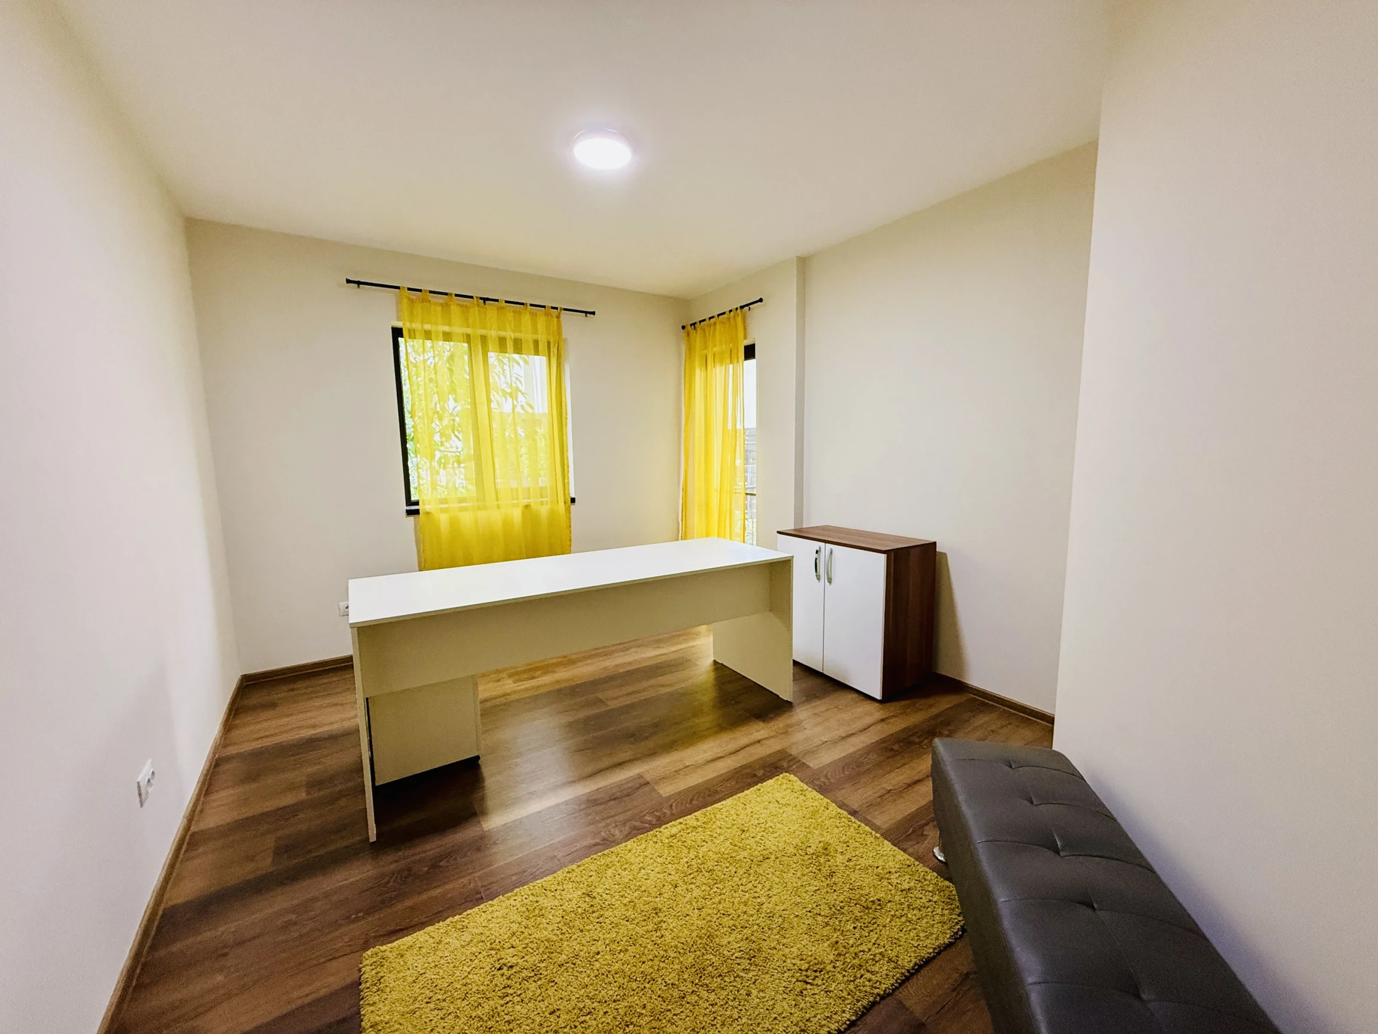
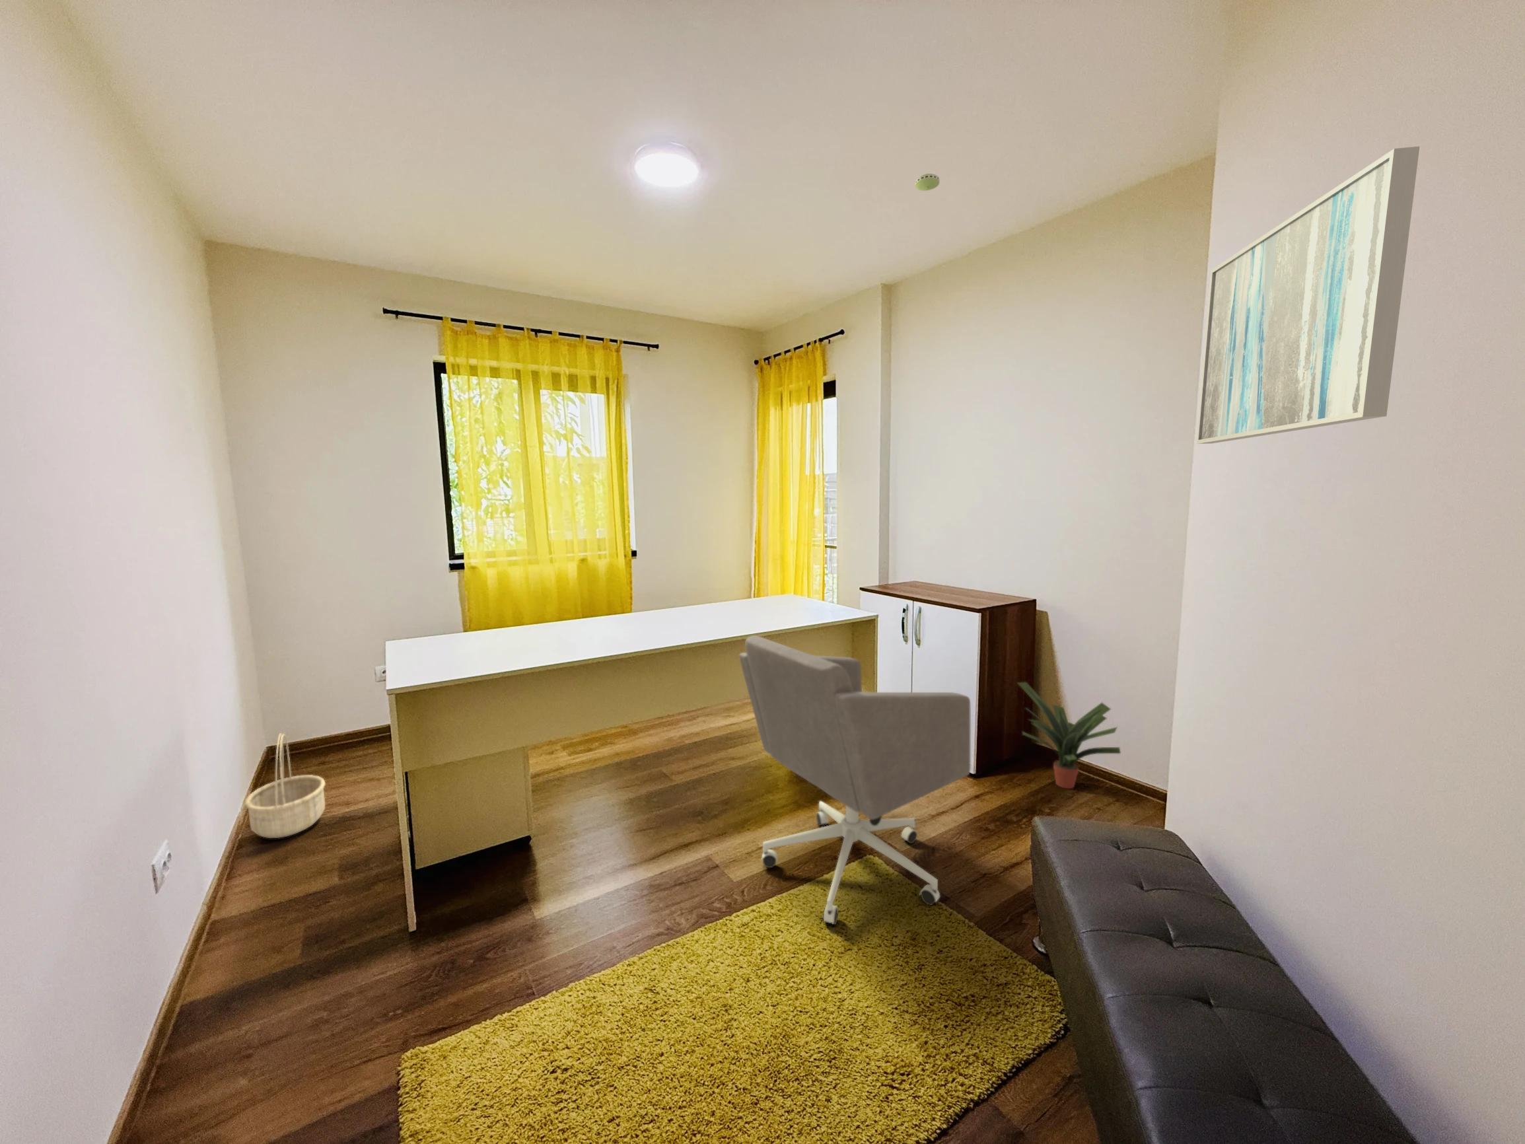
+ potted plant (1062, 738)
+ wall art (1282, 329)
+ smoke detector (928, 181)
+ office chair (850, 756)
+ basket (285, 780)
